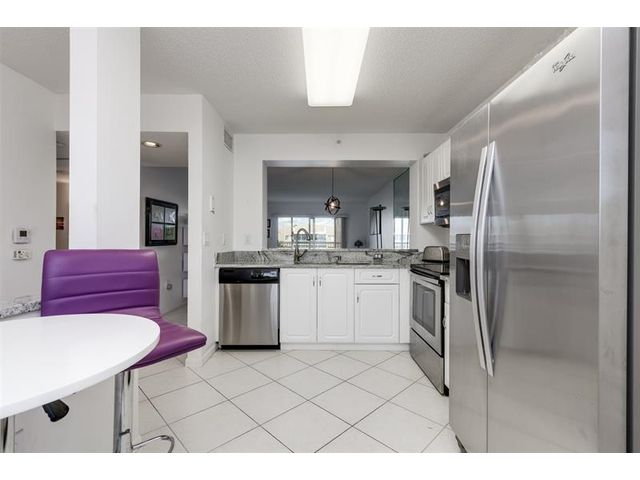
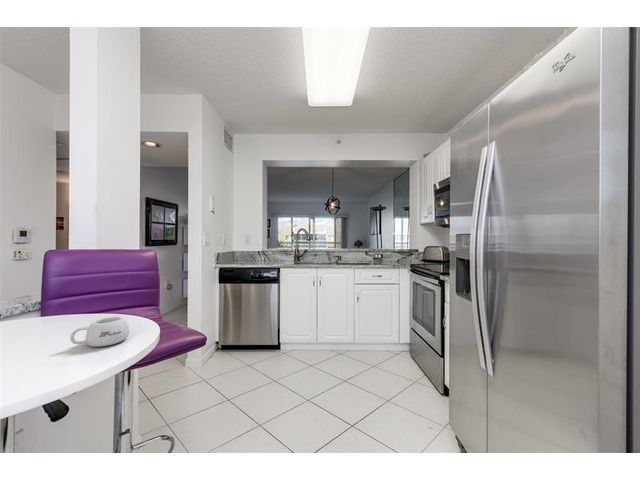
+ mug (101, 331)
